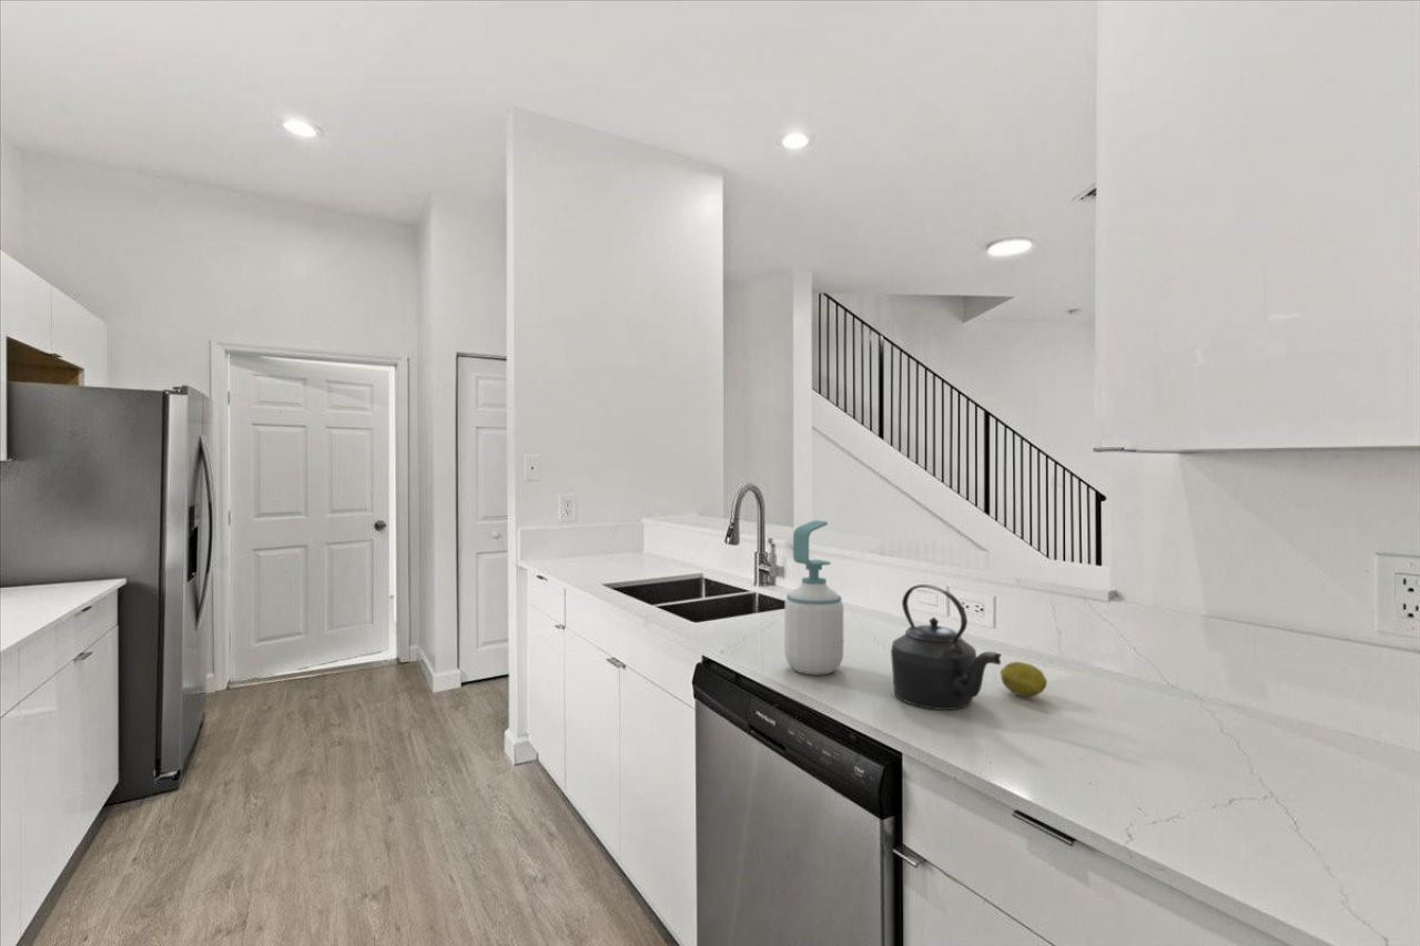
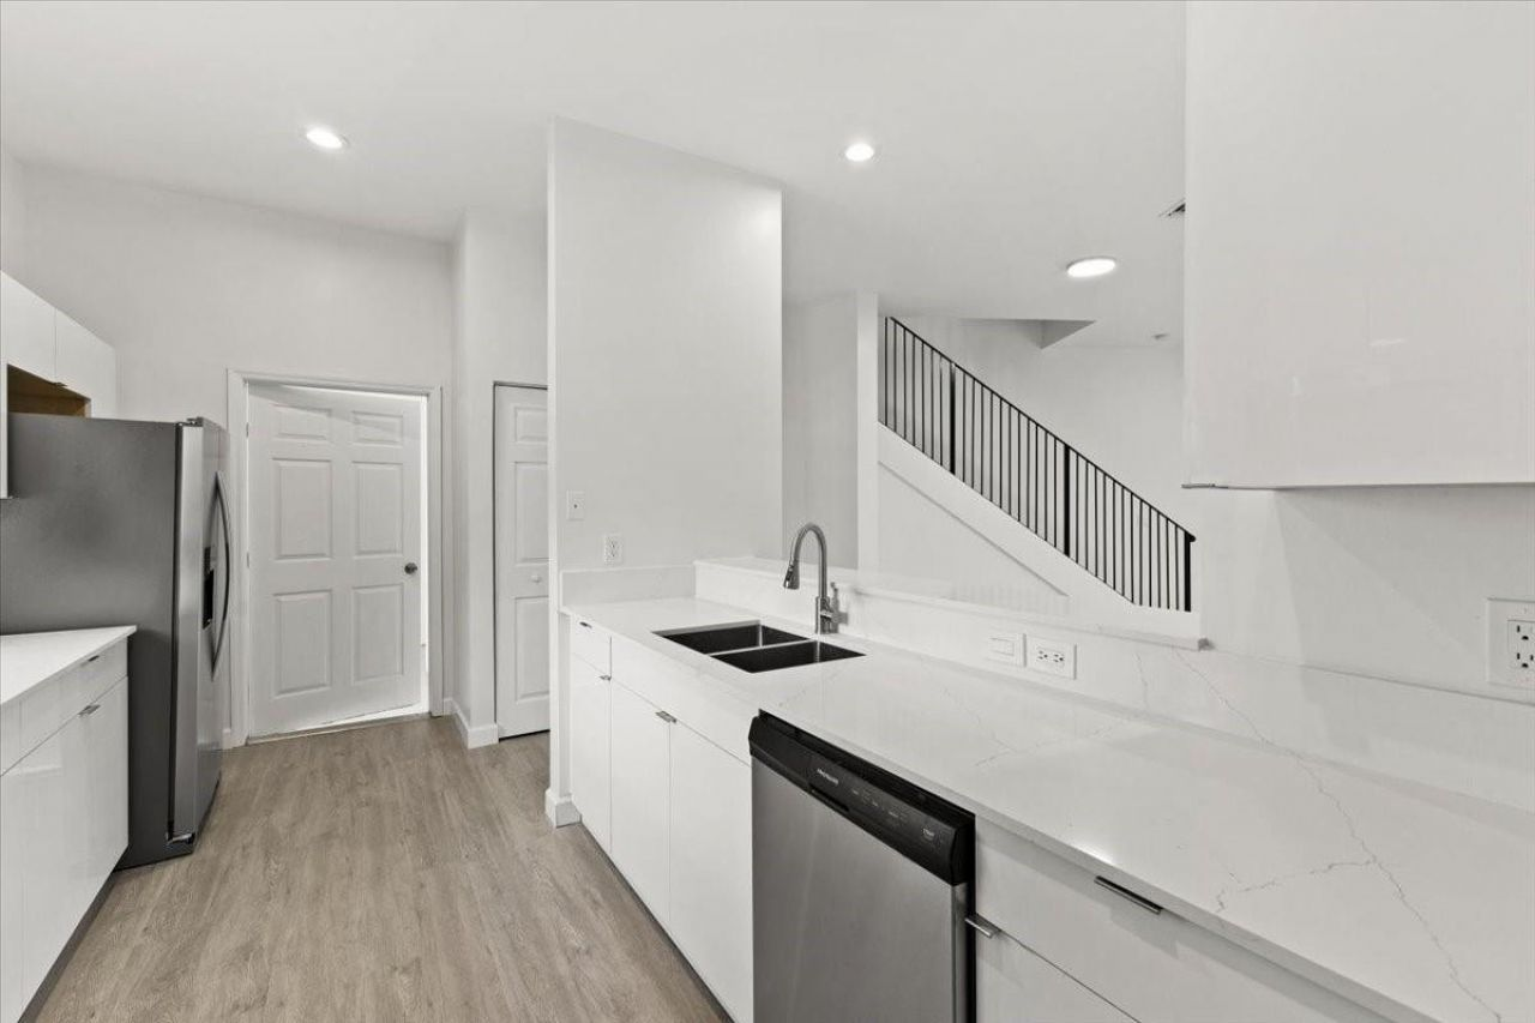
- soap bottle (813, 594)
- kettle (947, 645)
- fruit (1021, 678)
